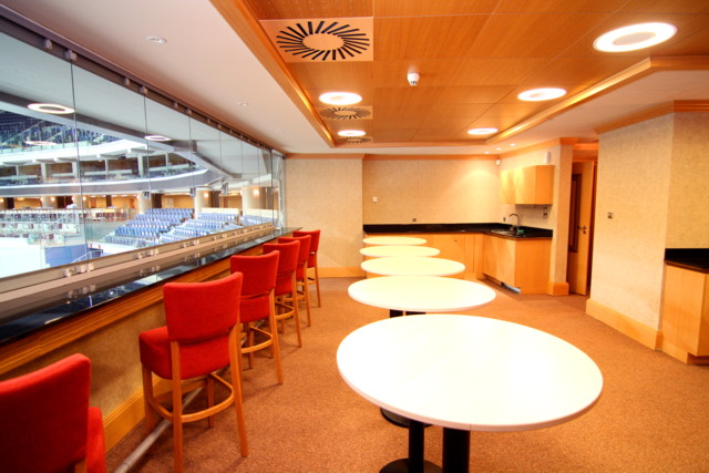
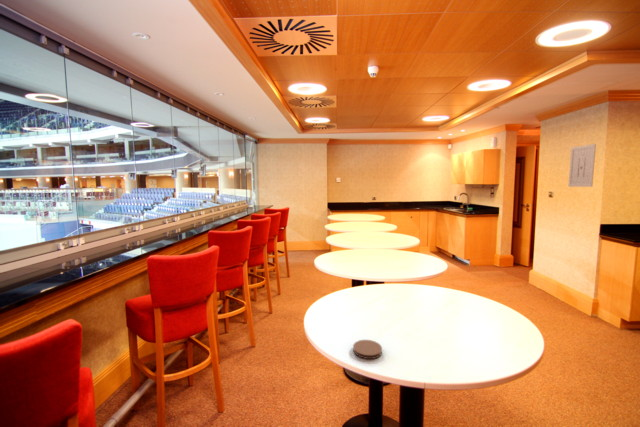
+ coaster (367, 348)
+ wall art (581, 166)
